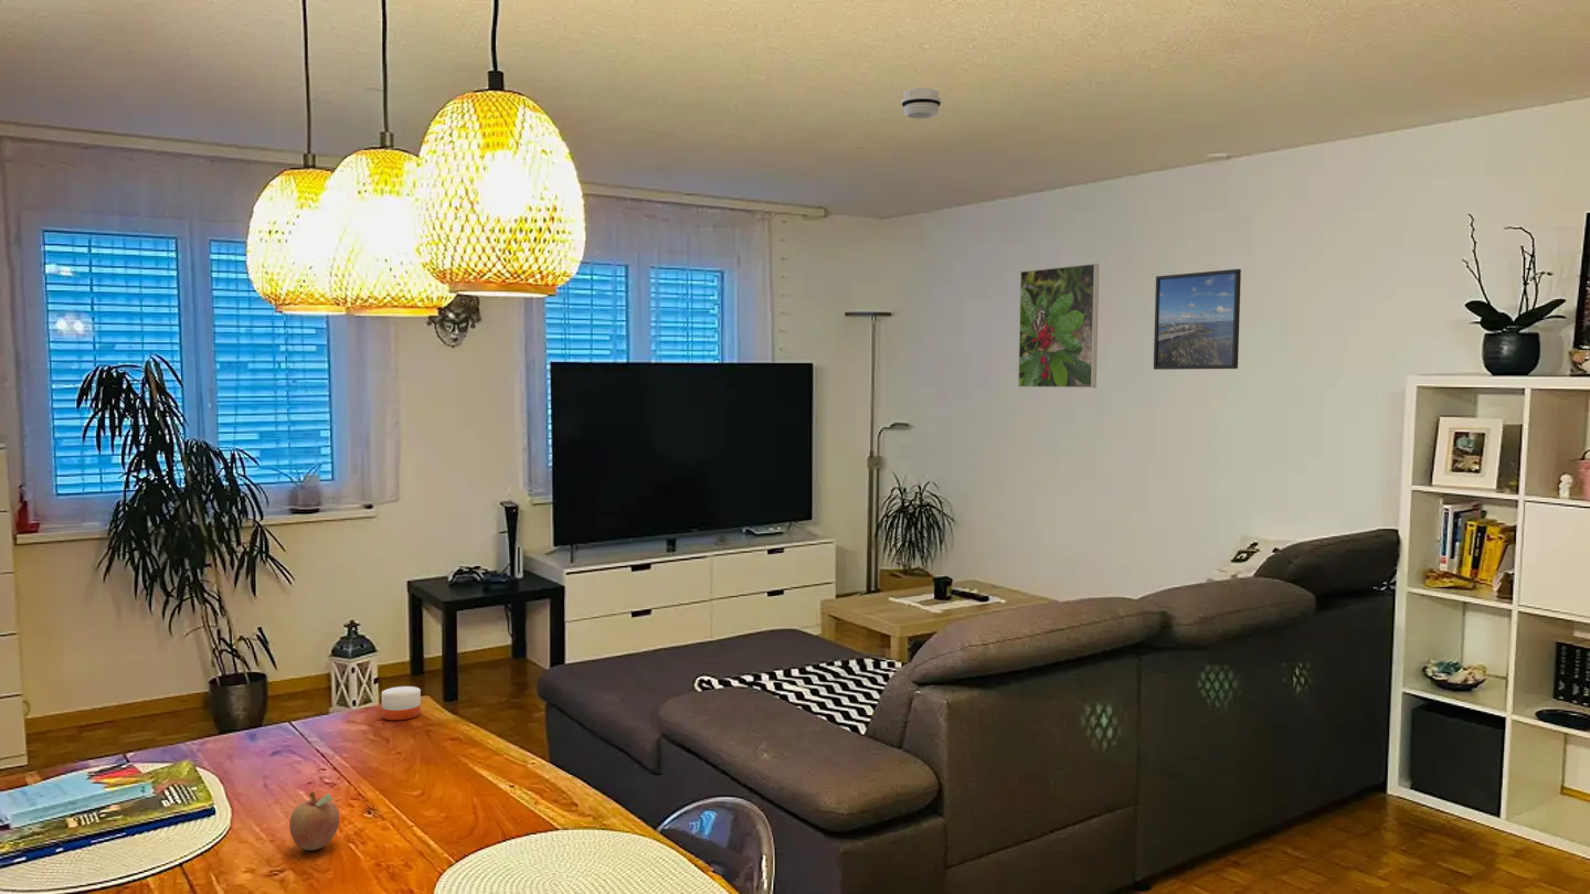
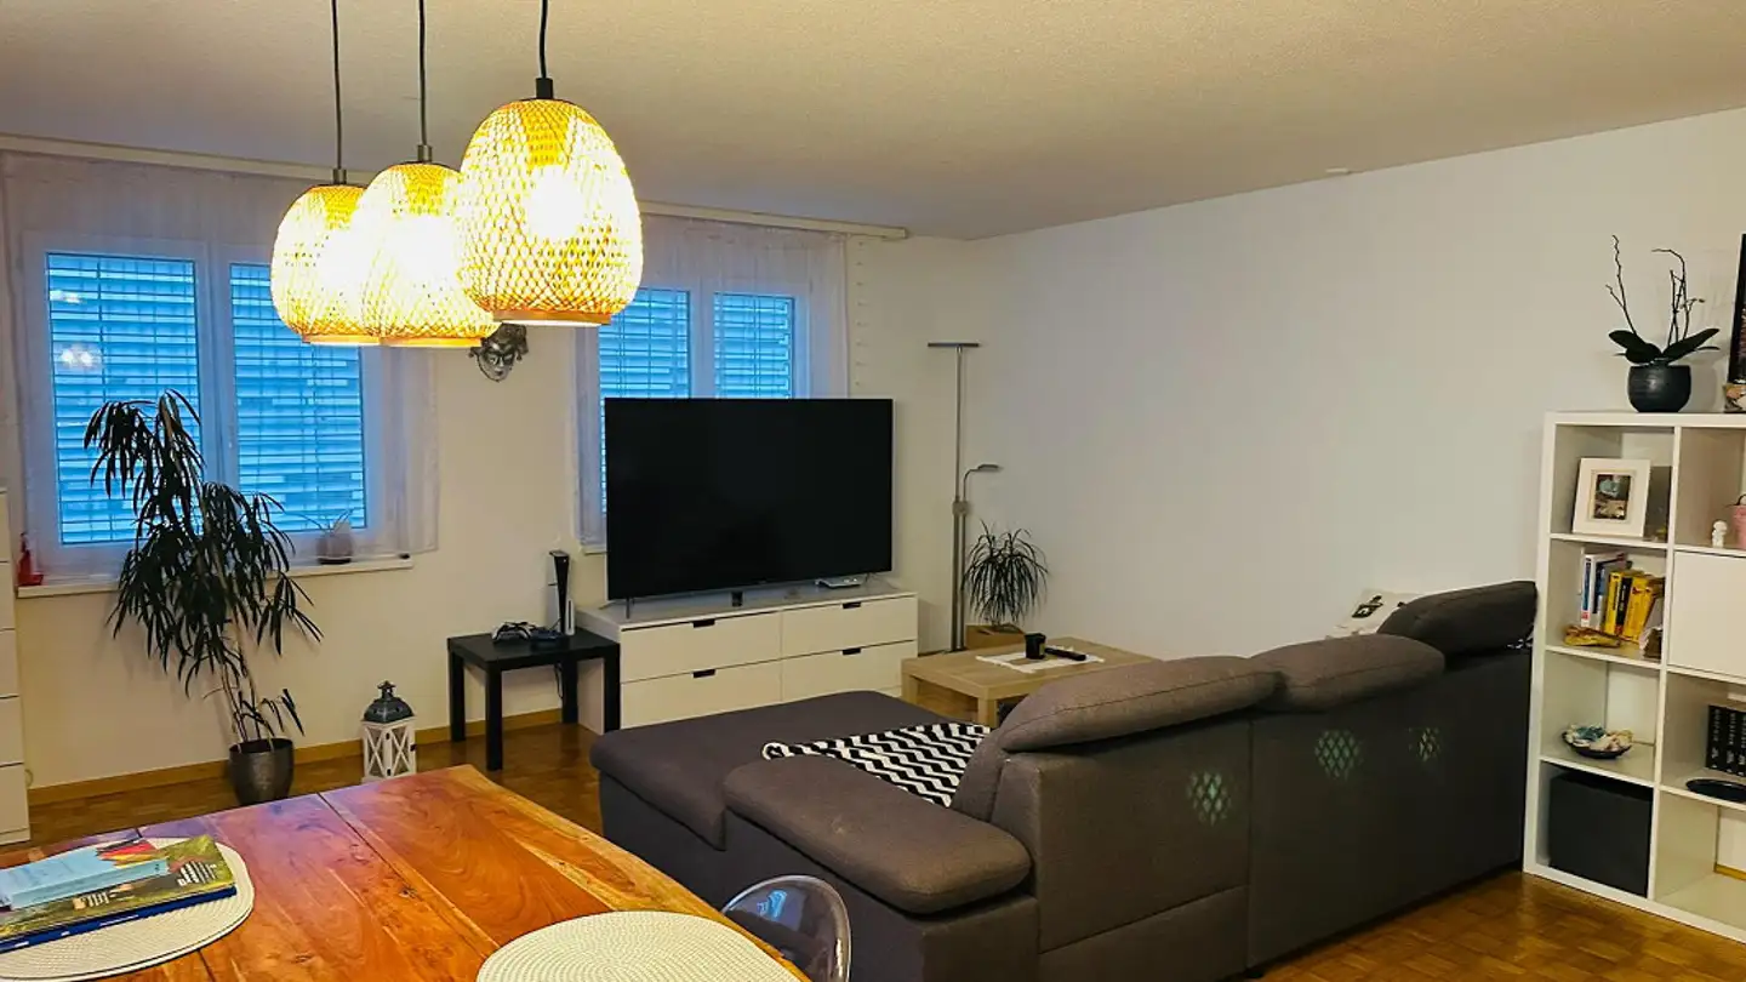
- fruit (315, 819)
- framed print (1195, 320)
- smoke detector (921, 104)
- candle (401, 690)
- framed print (1057, 327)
